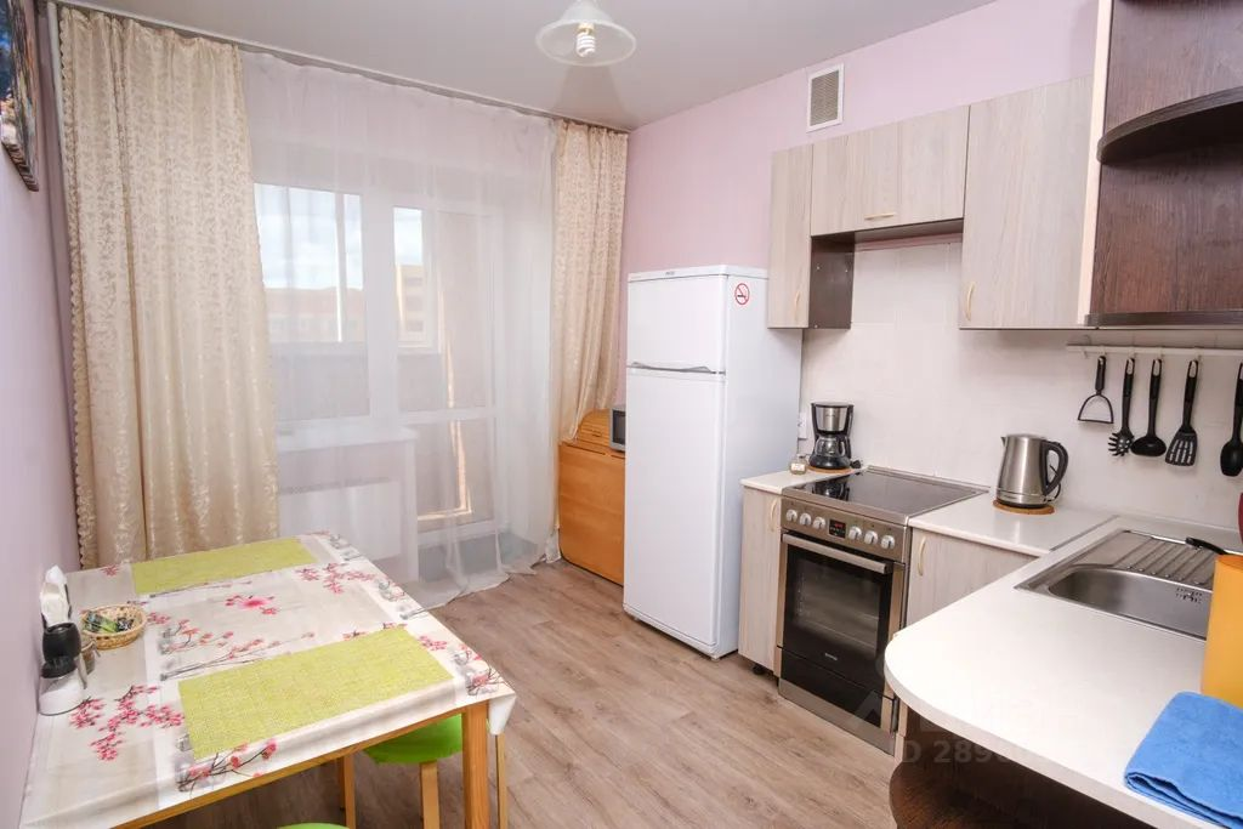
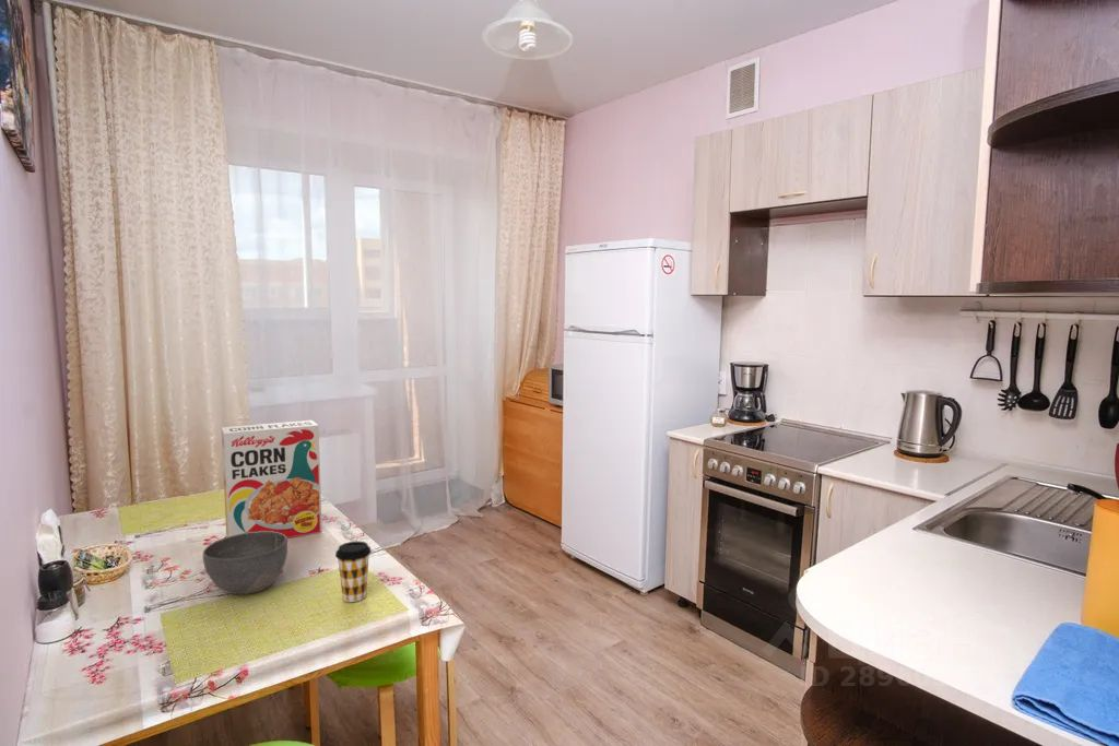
+ bowl (247, 565)
+ cereal box (272, 481)
+ coffee cup (353, 571)
